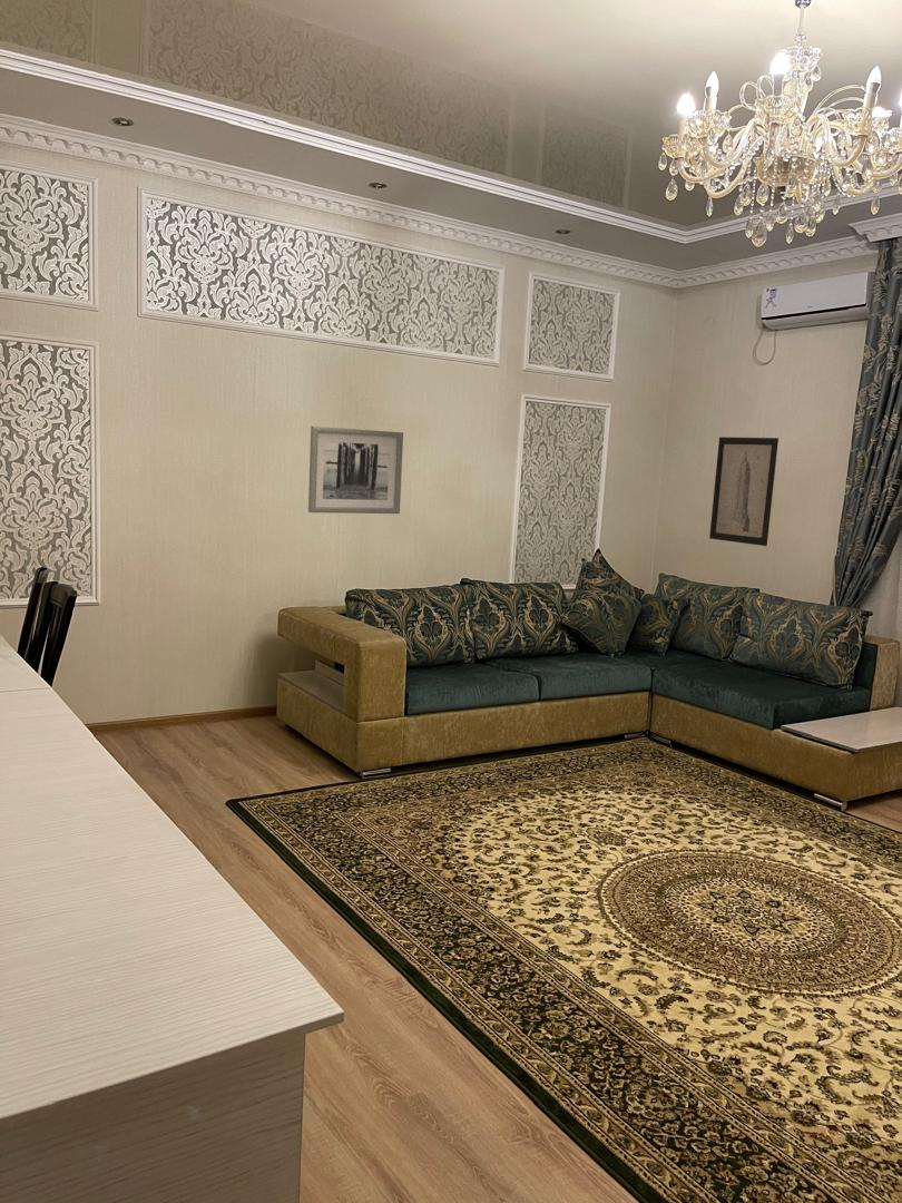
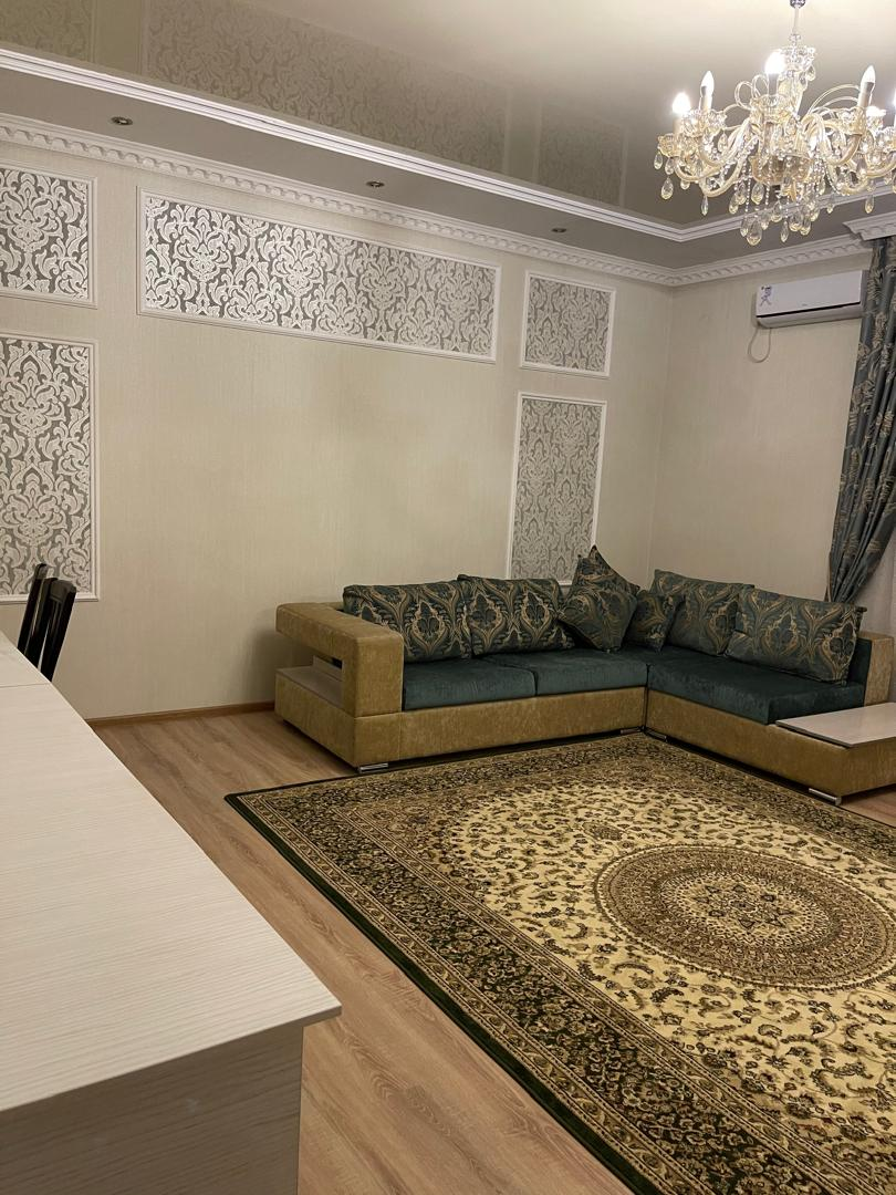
- wall art (742, 490)
- wall art (356, 471)
